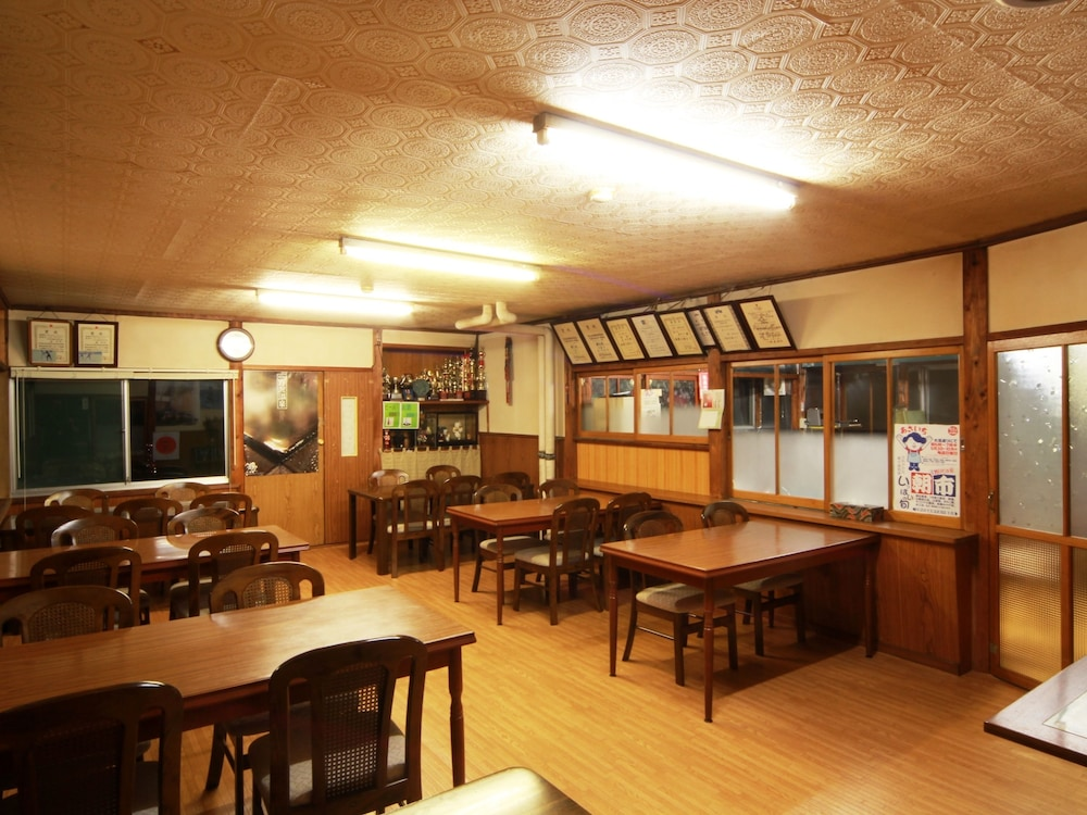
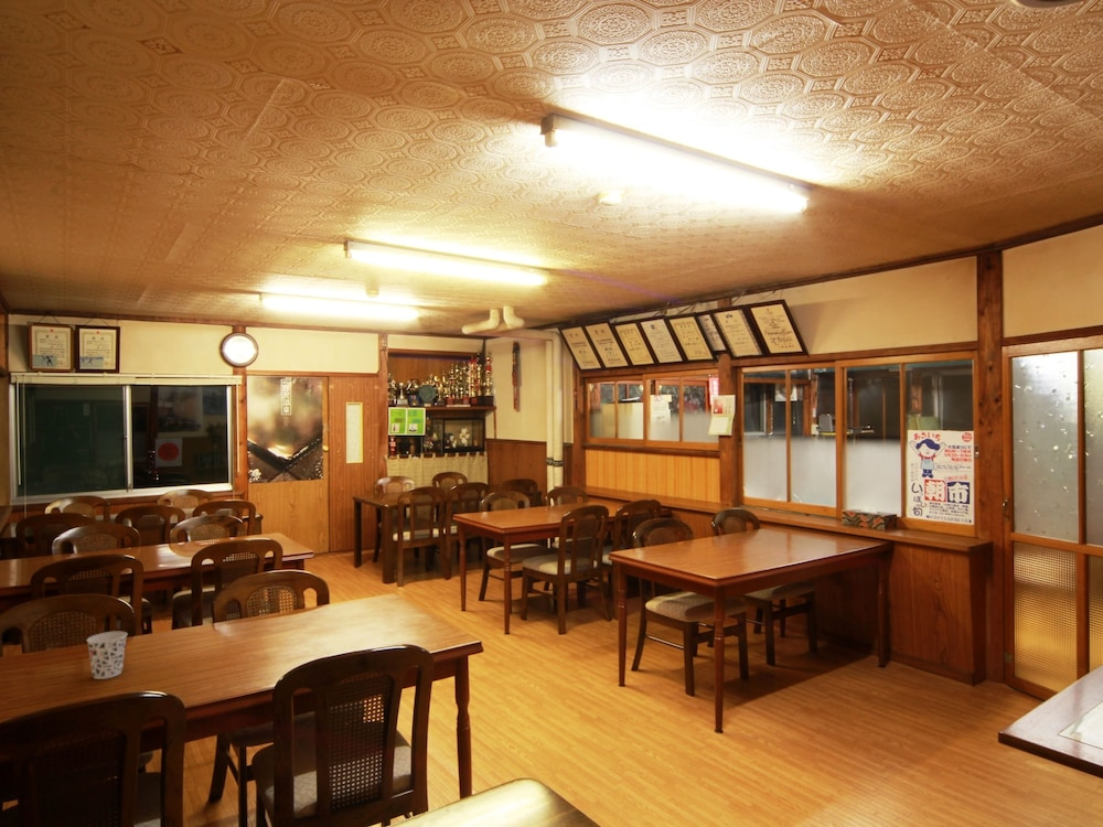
+ cup (107, 655)
